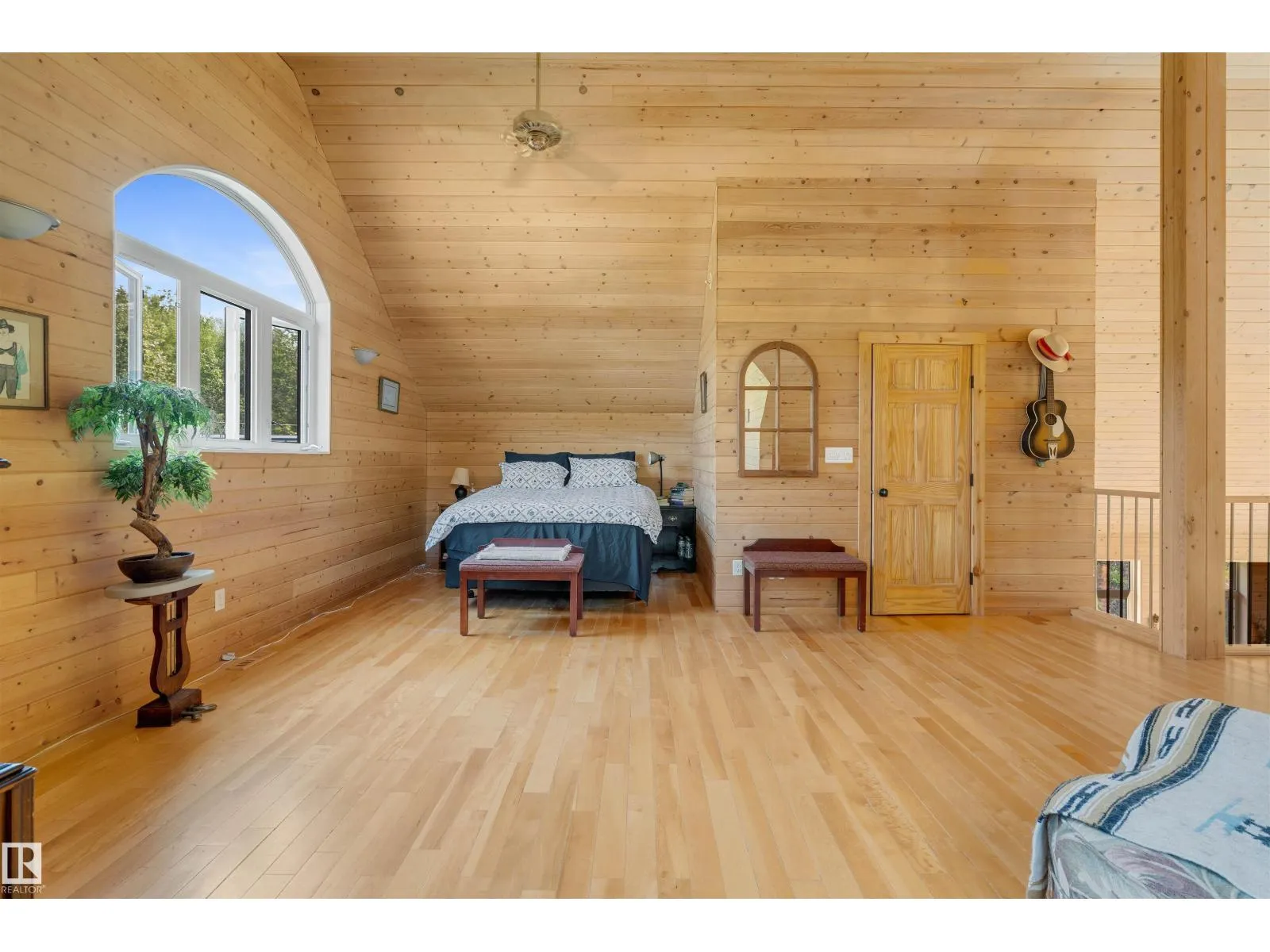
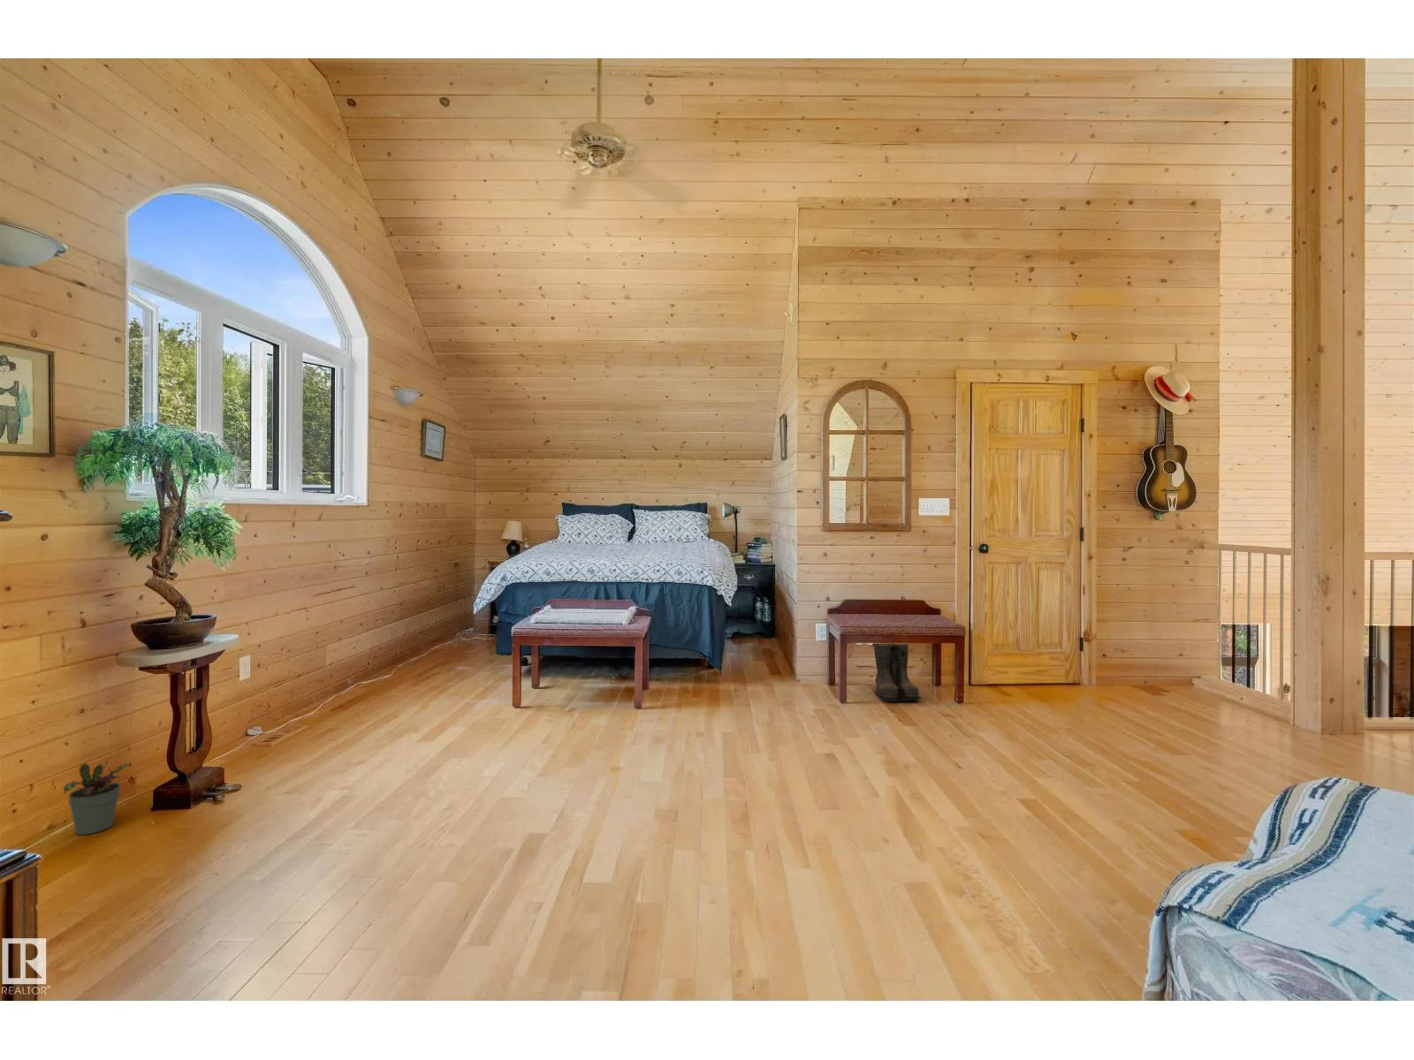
+ potted plant (100, 792)
+ boots (894, 669)
